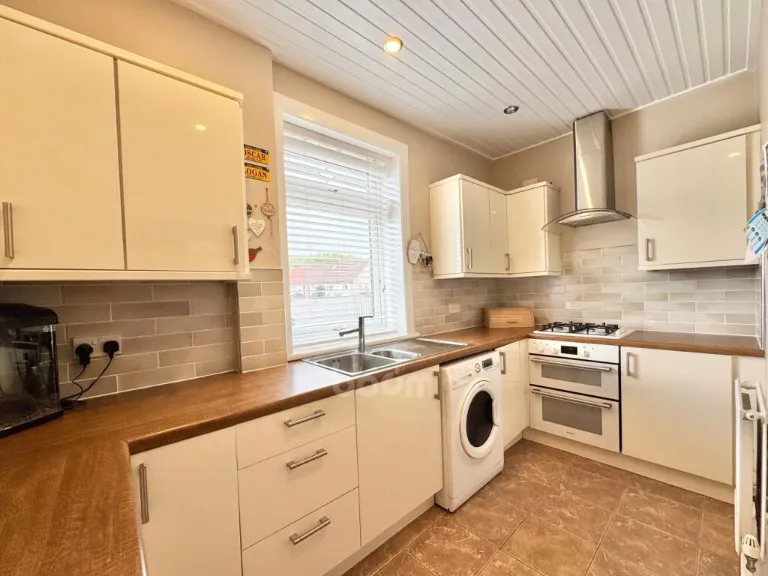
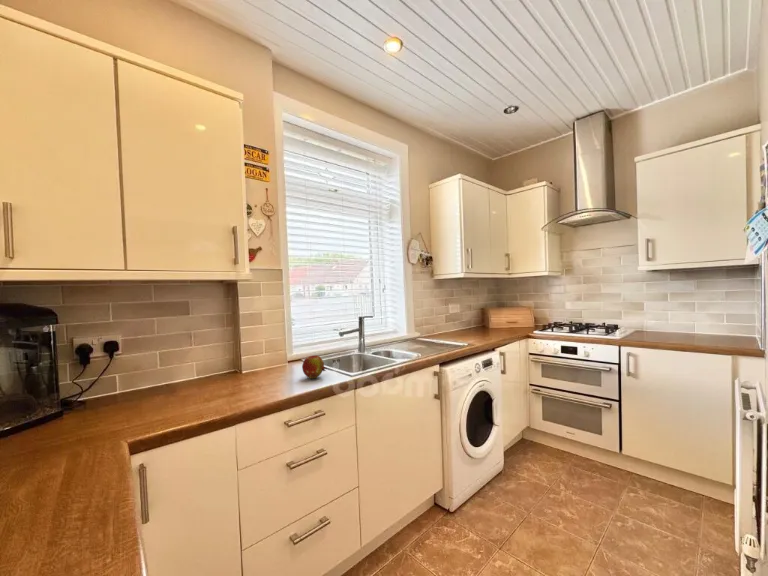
+ fruit (315, 367)
